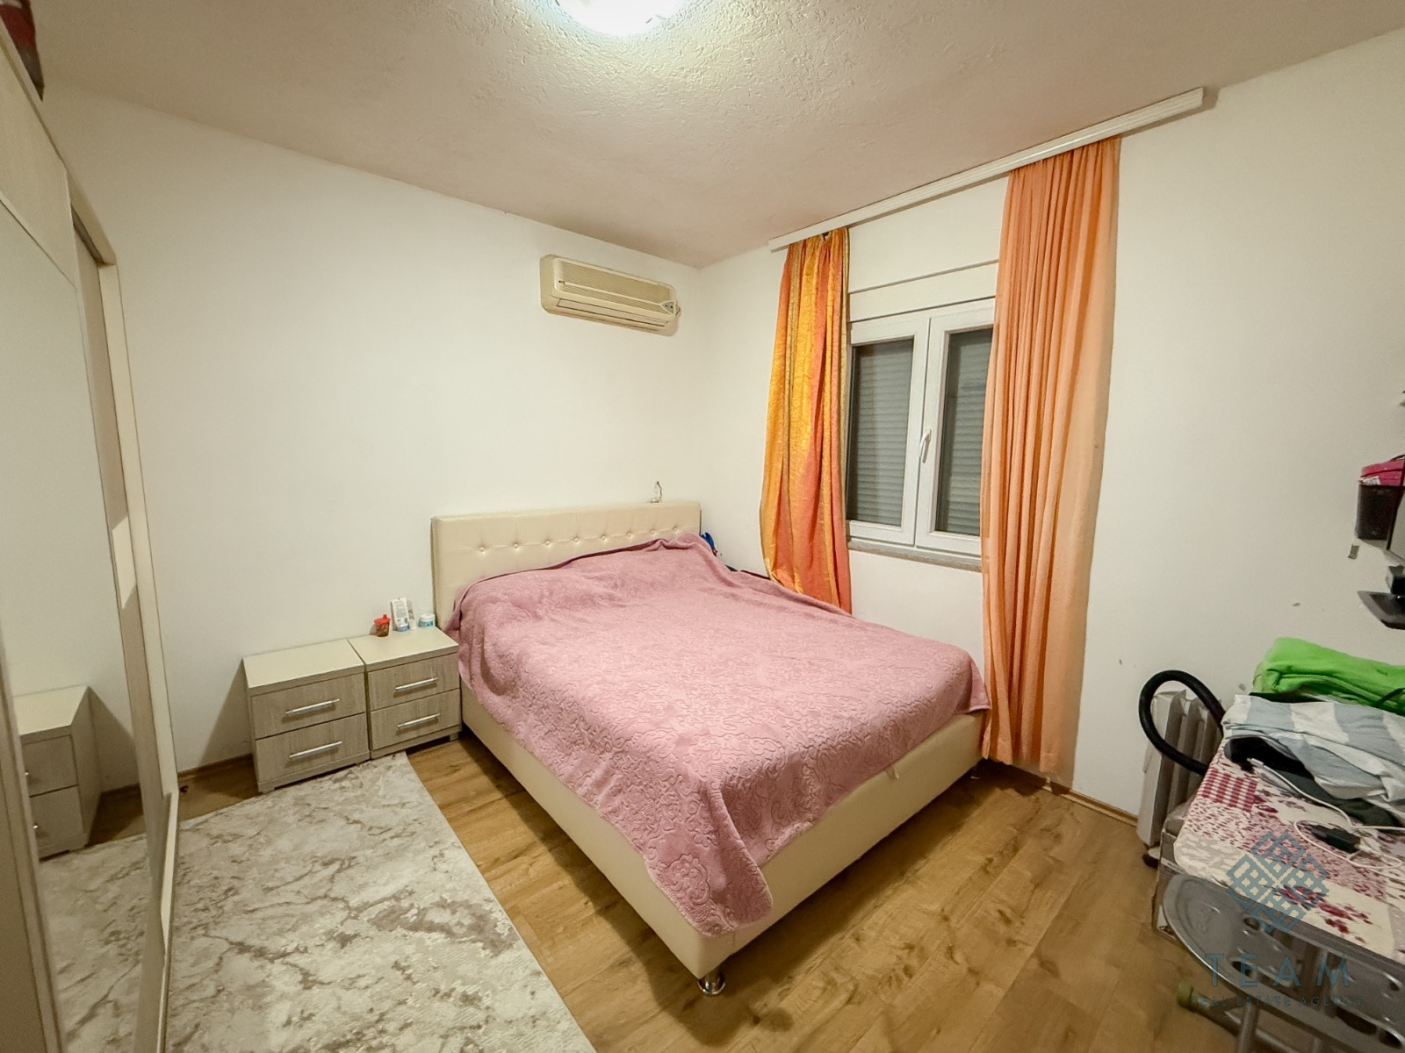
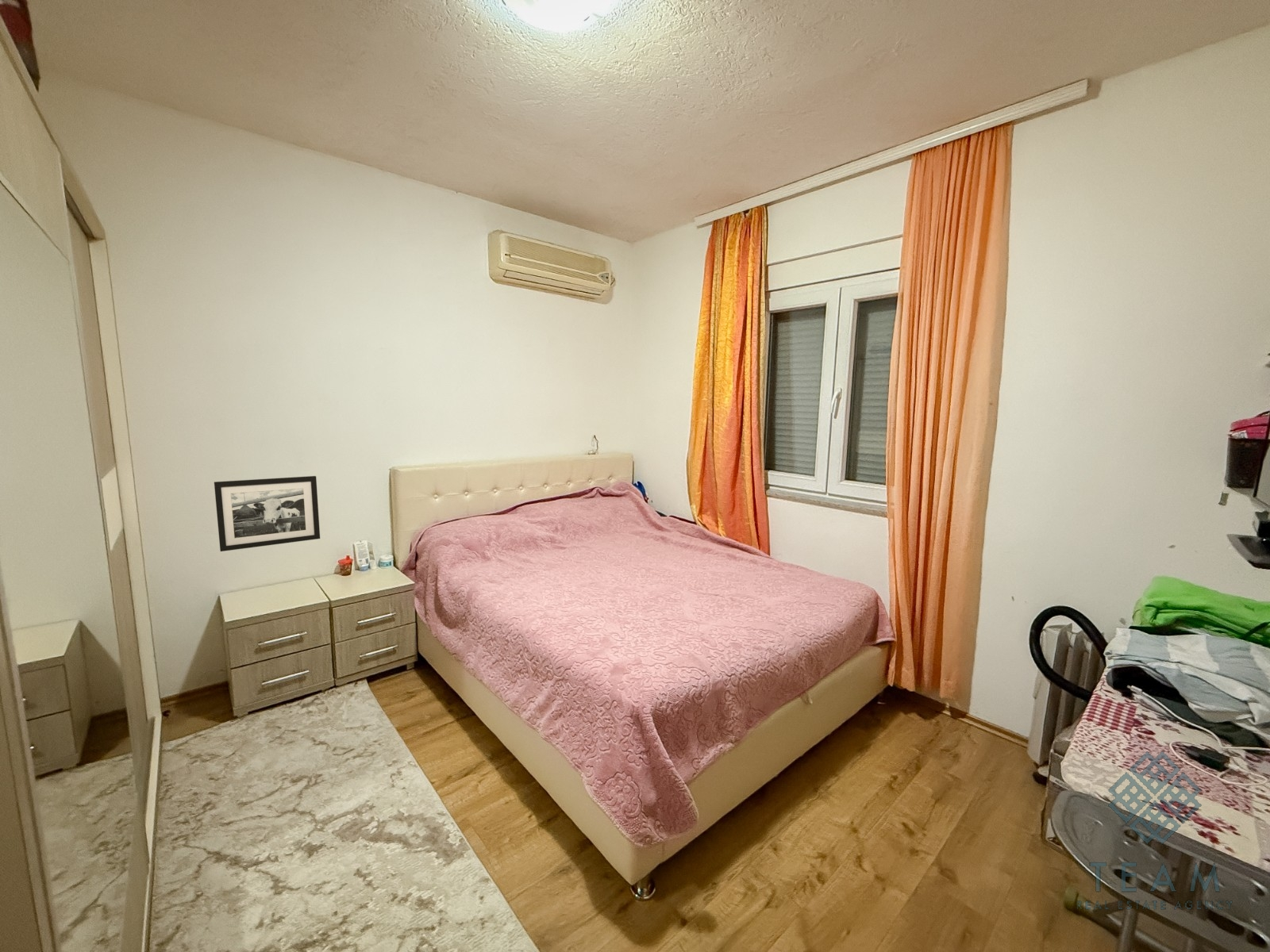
+ picture frame (270, 512)
